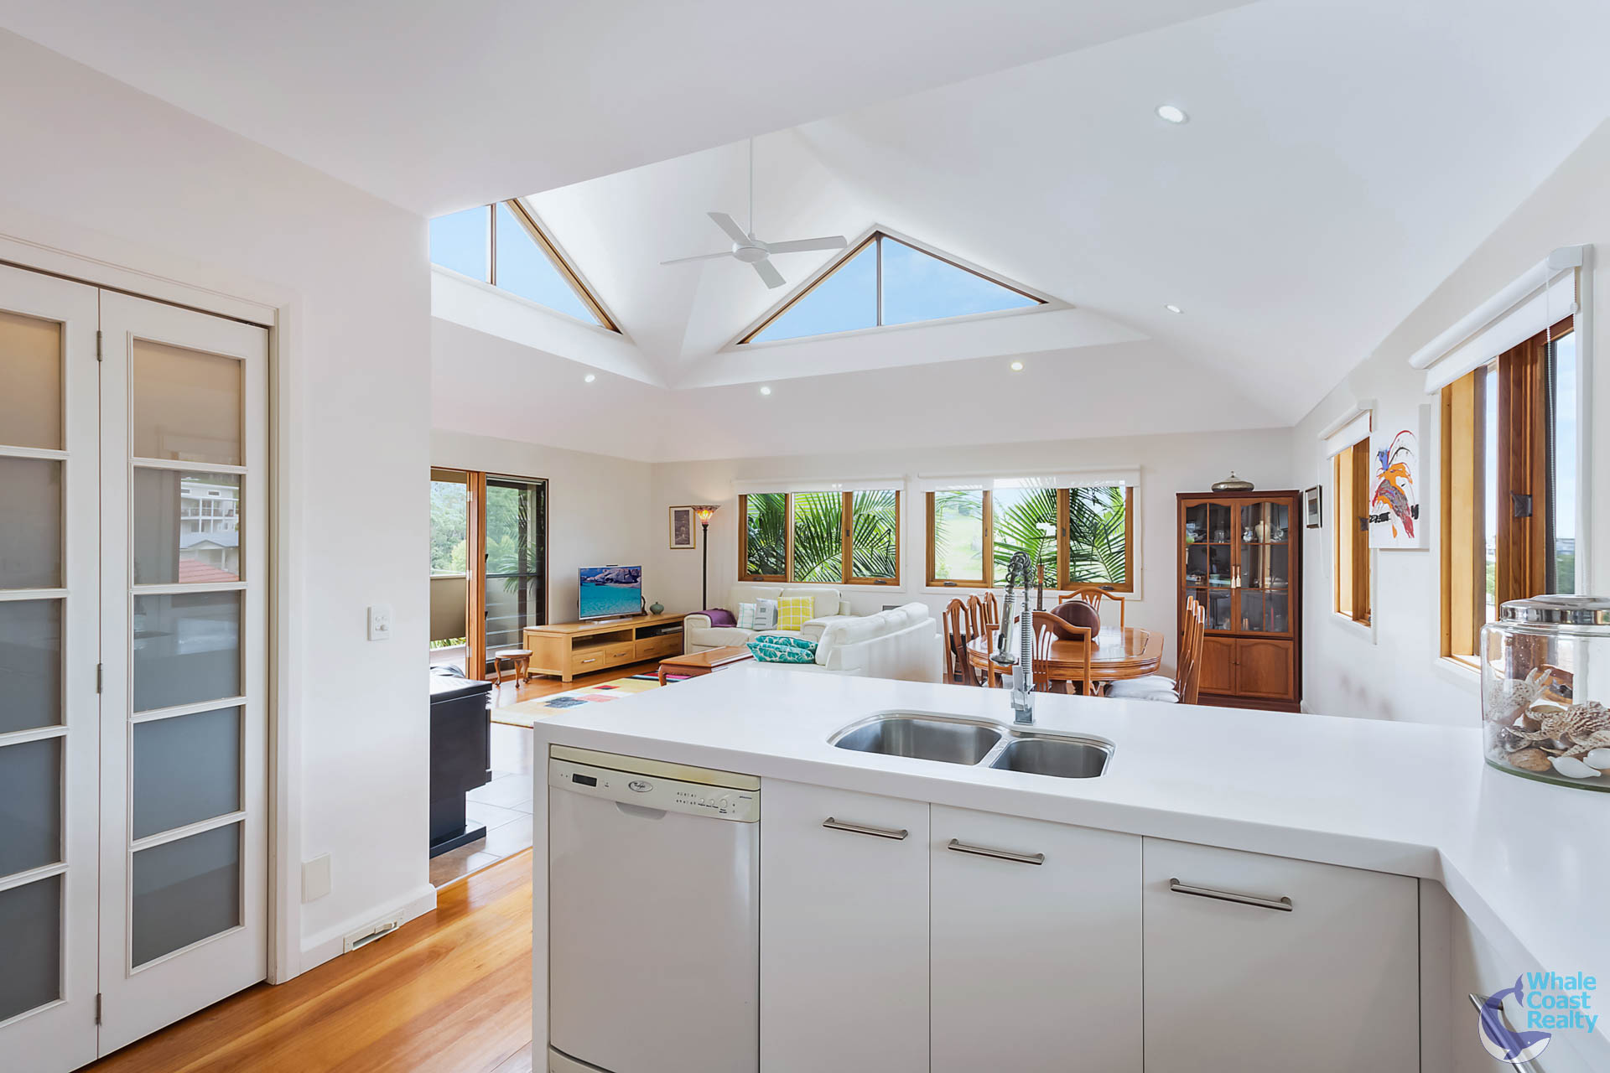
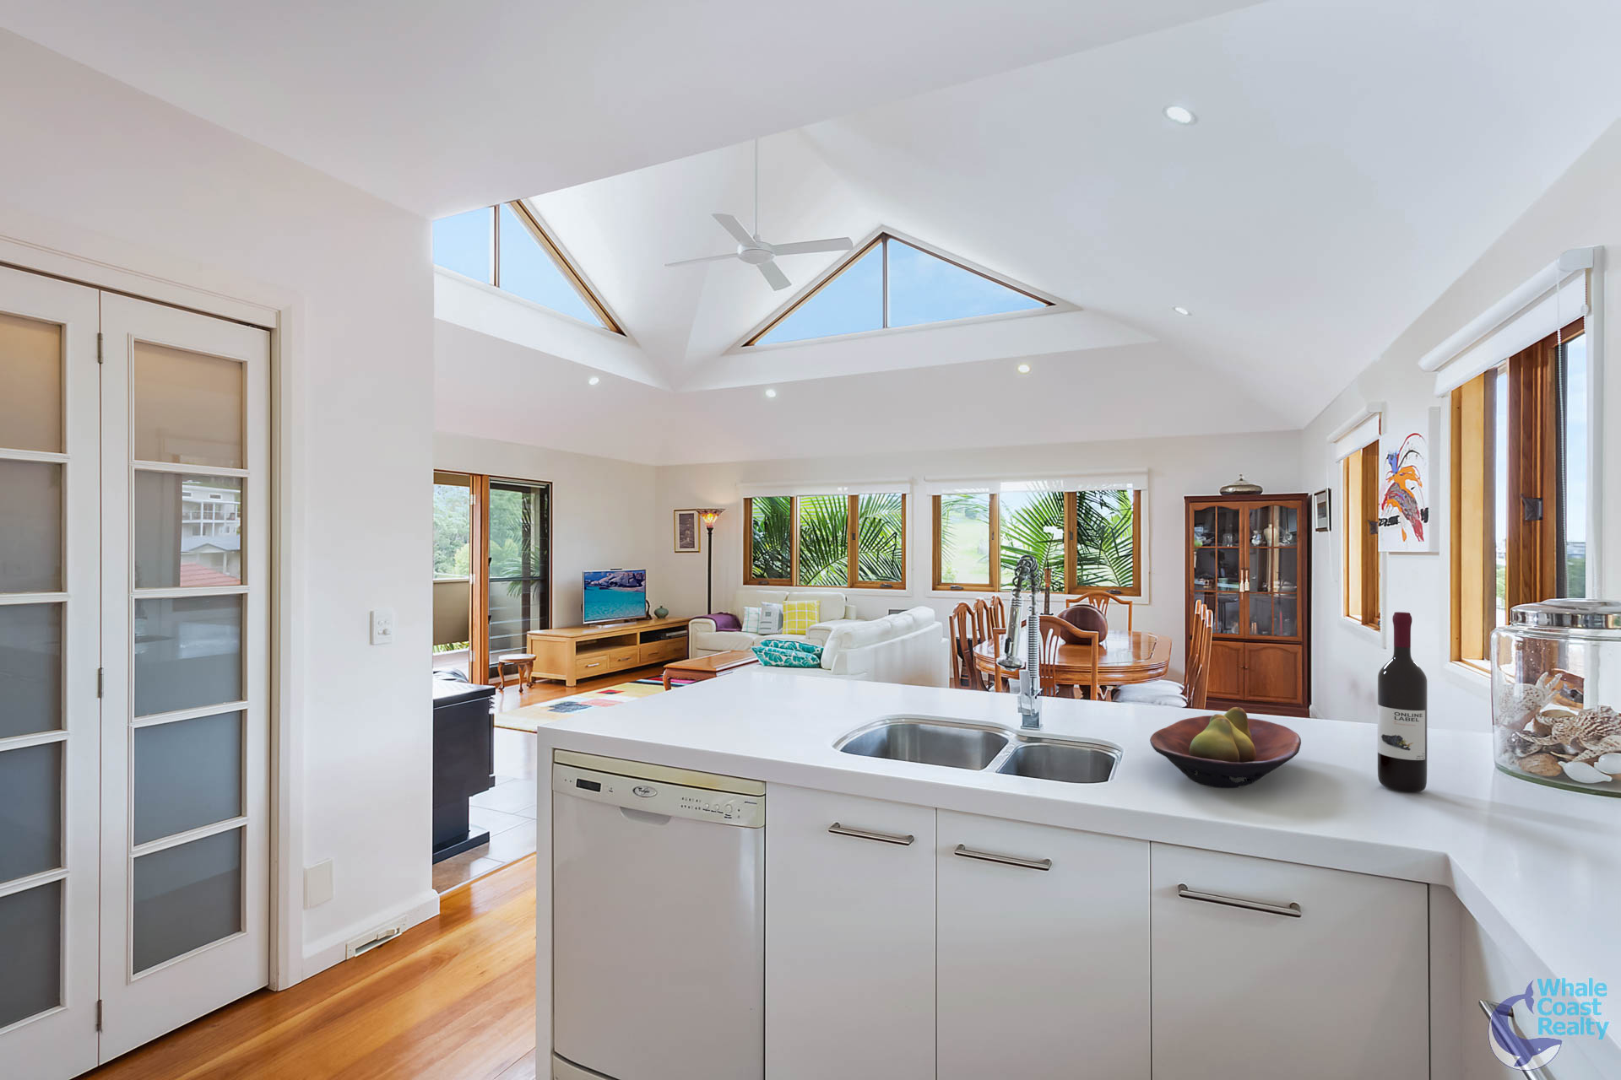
+ wine bottle (1401, 699)
+ fruit bowl (1225, 740)
